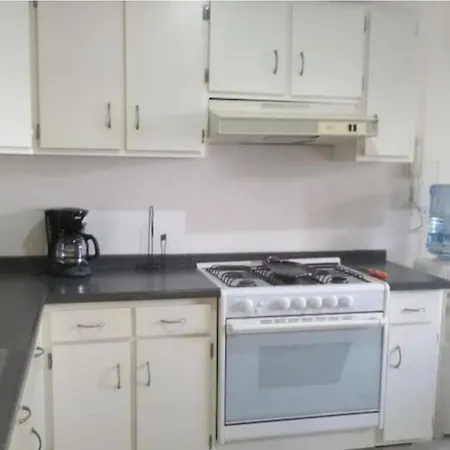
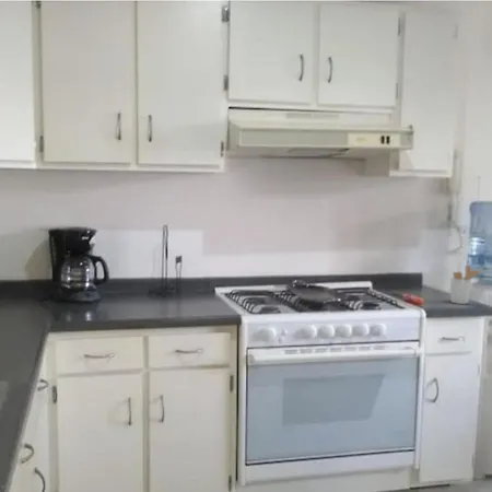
+ utensil holder (465, 284)
